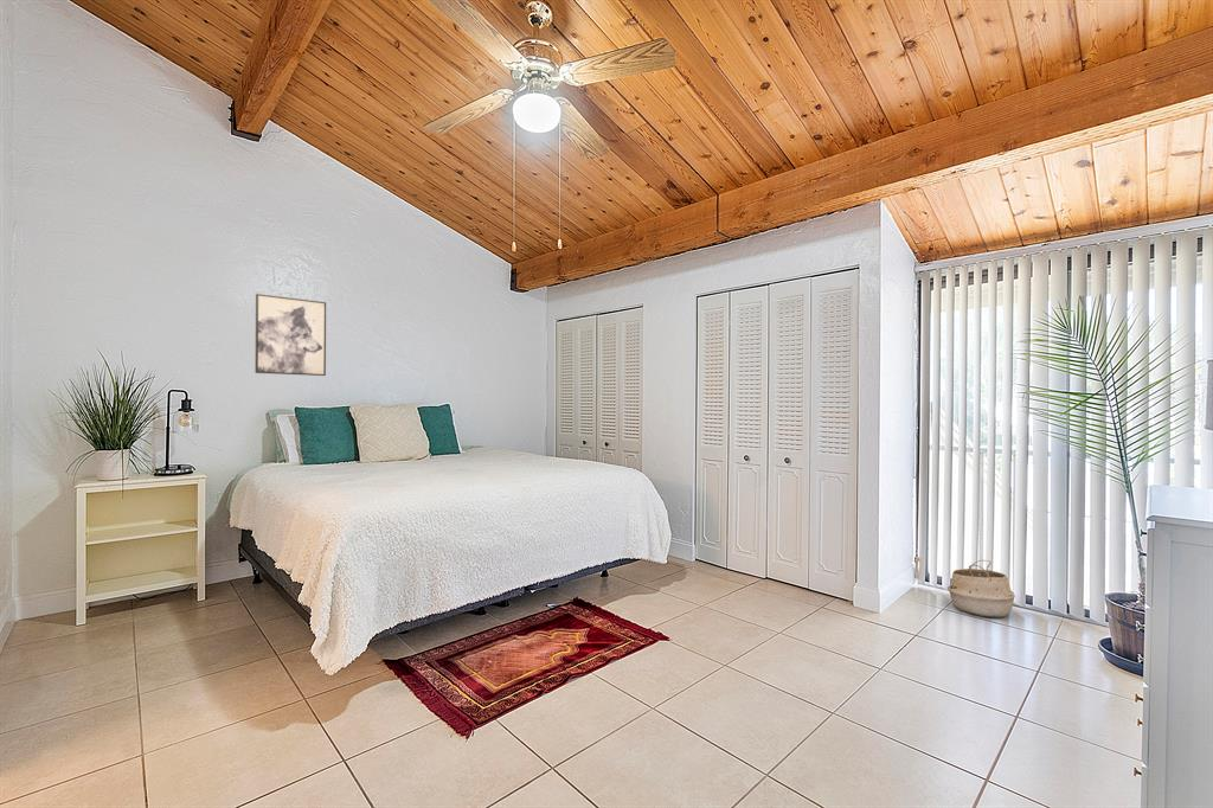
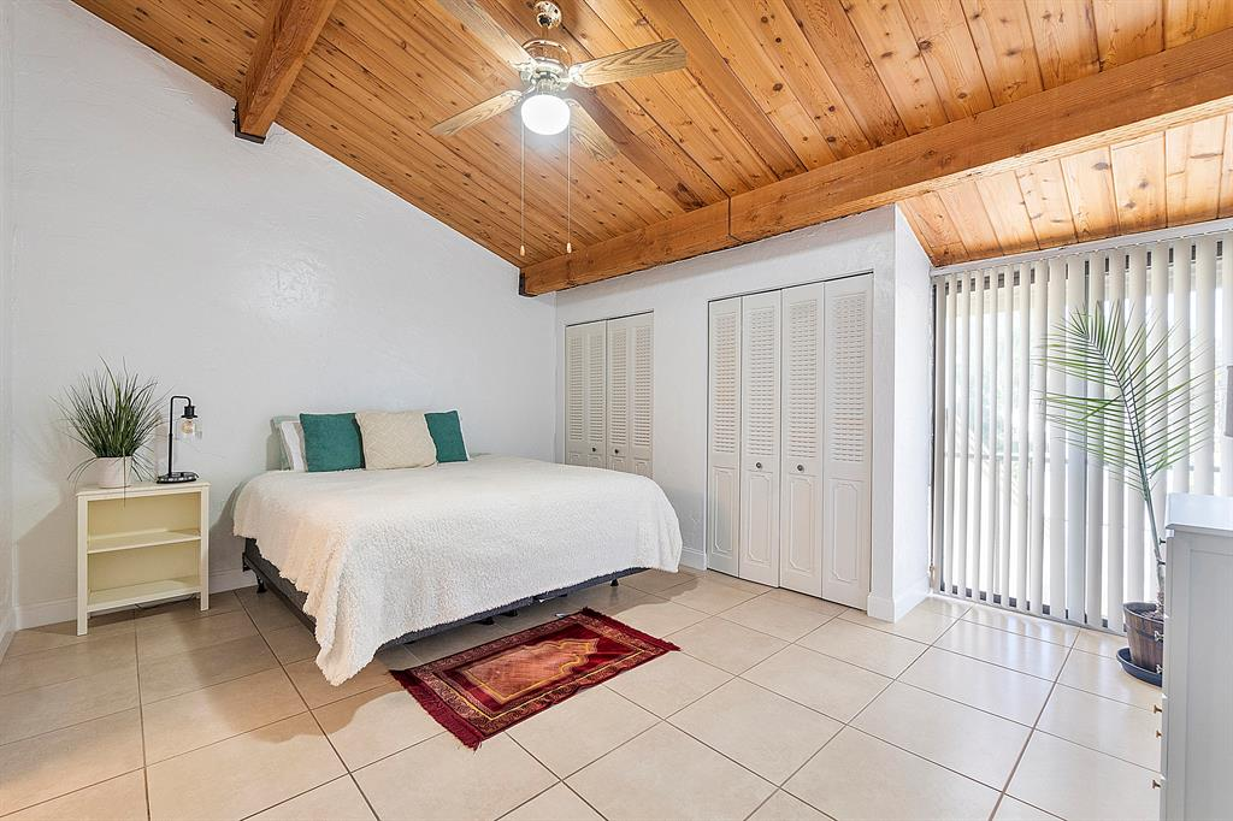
- woven basket (980, 584)
- wall art (291, 335)
